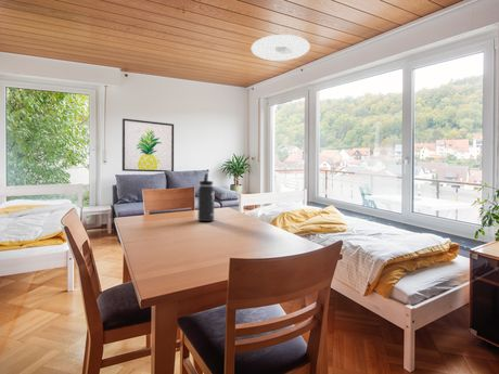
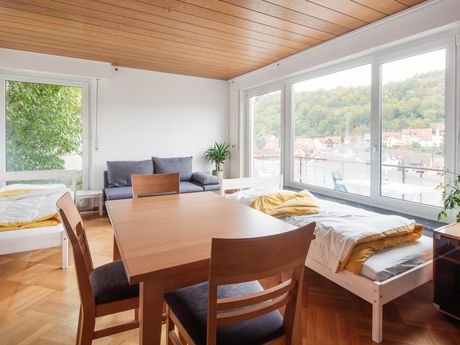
- thermos bottle (206, 196)
- ceiling light (280, 46)
- wall art (149, 146)
